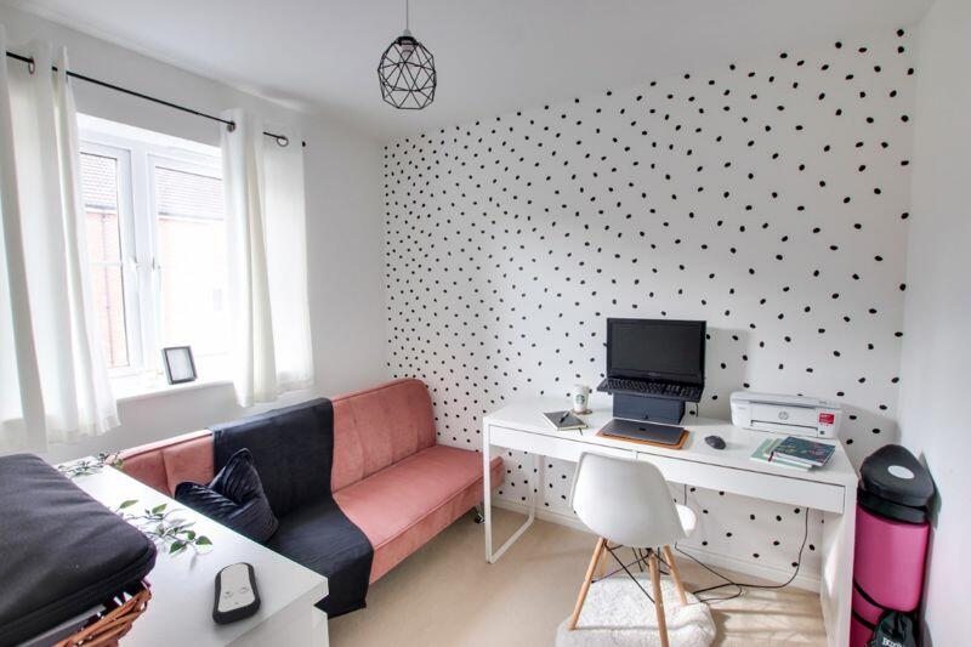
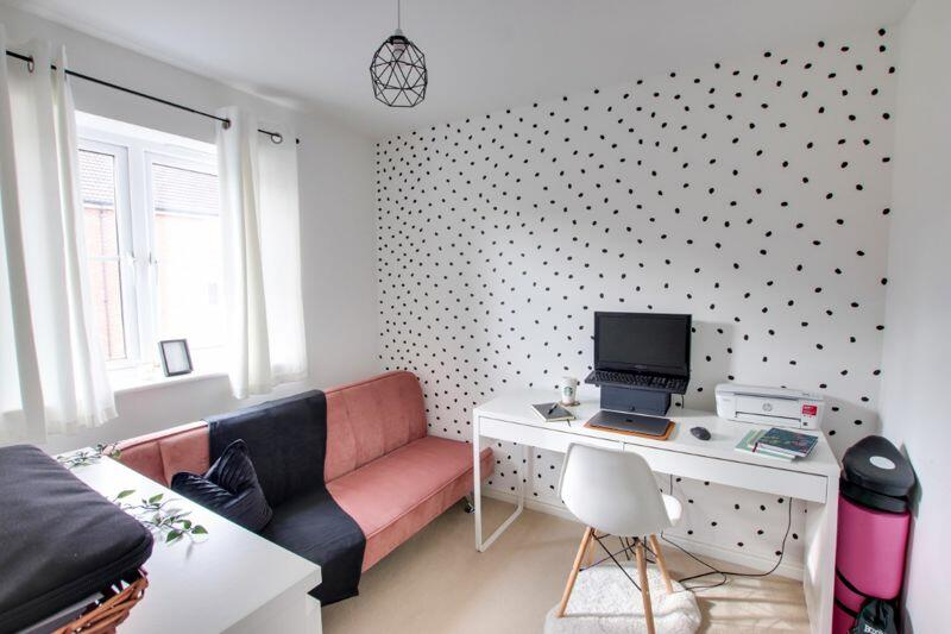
- remote control (235, 589)
